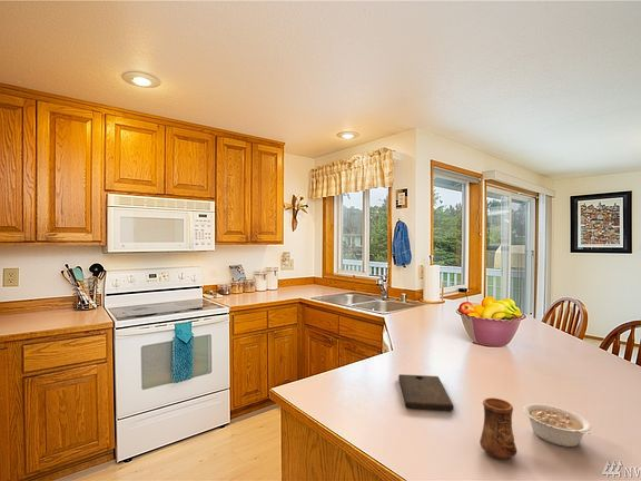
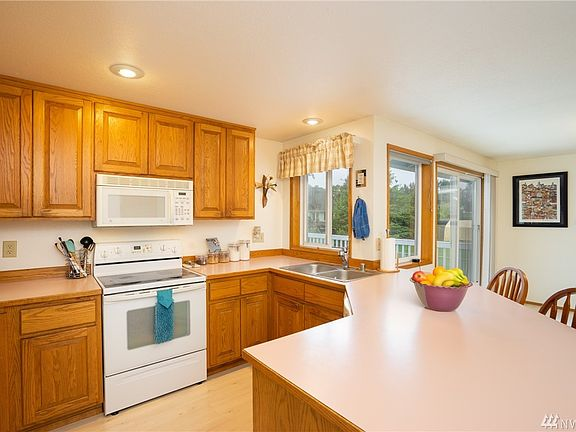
- legume (558, 424)
- cutting board (423, 390)
- cup (497, 428)
